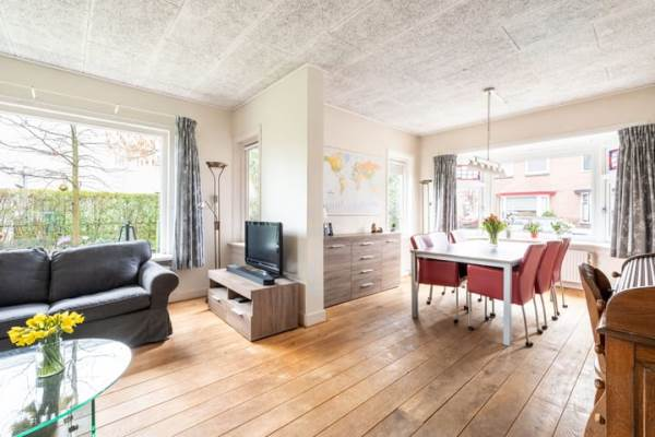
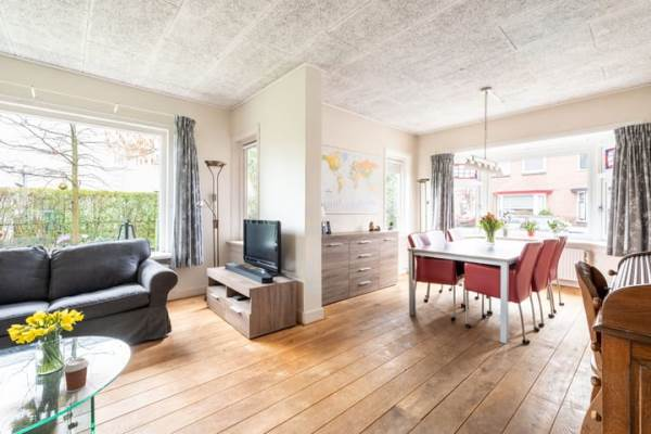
+ coffee cup (76, 374)
